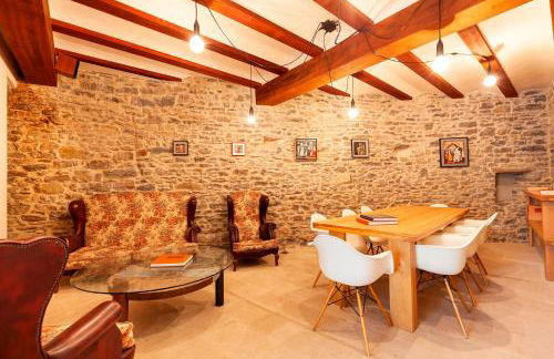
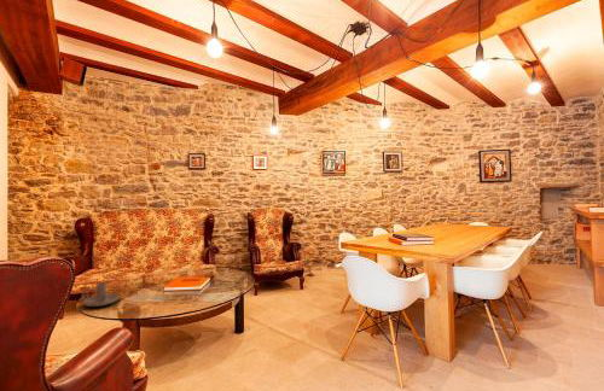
+ candle holder (98, 293)
